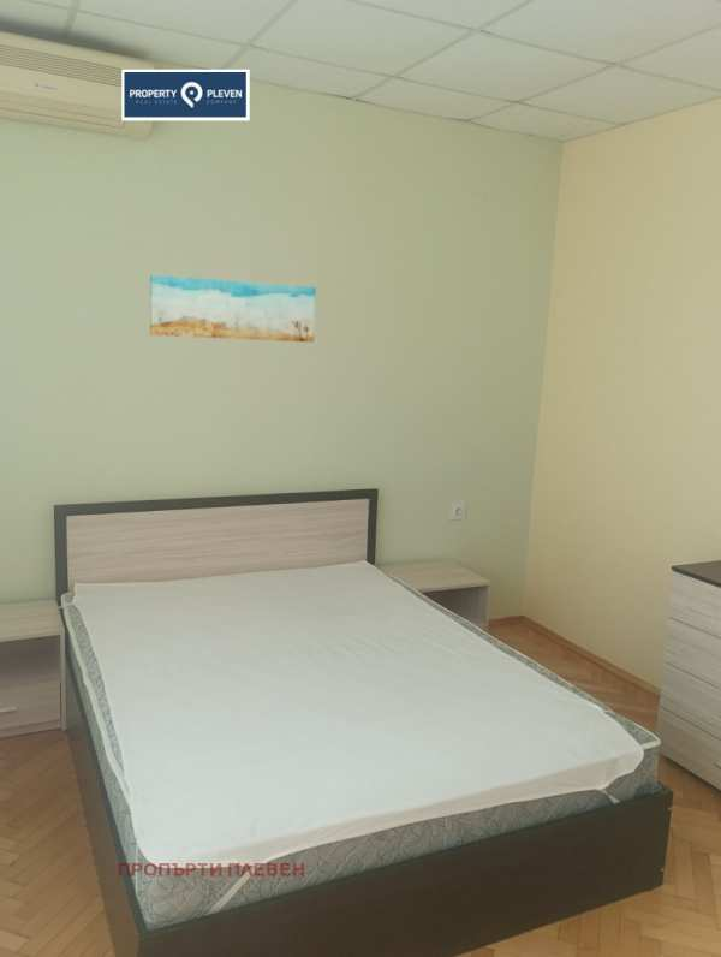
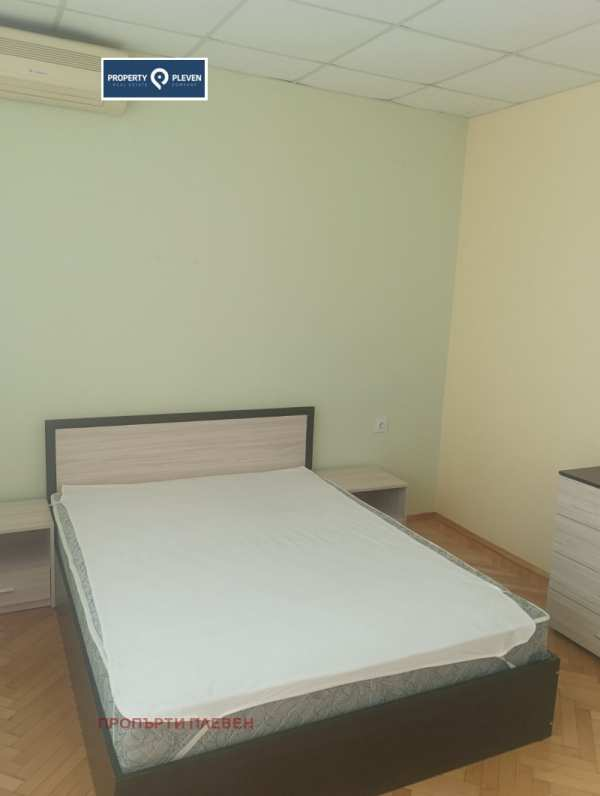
- wall art (234, 310)
